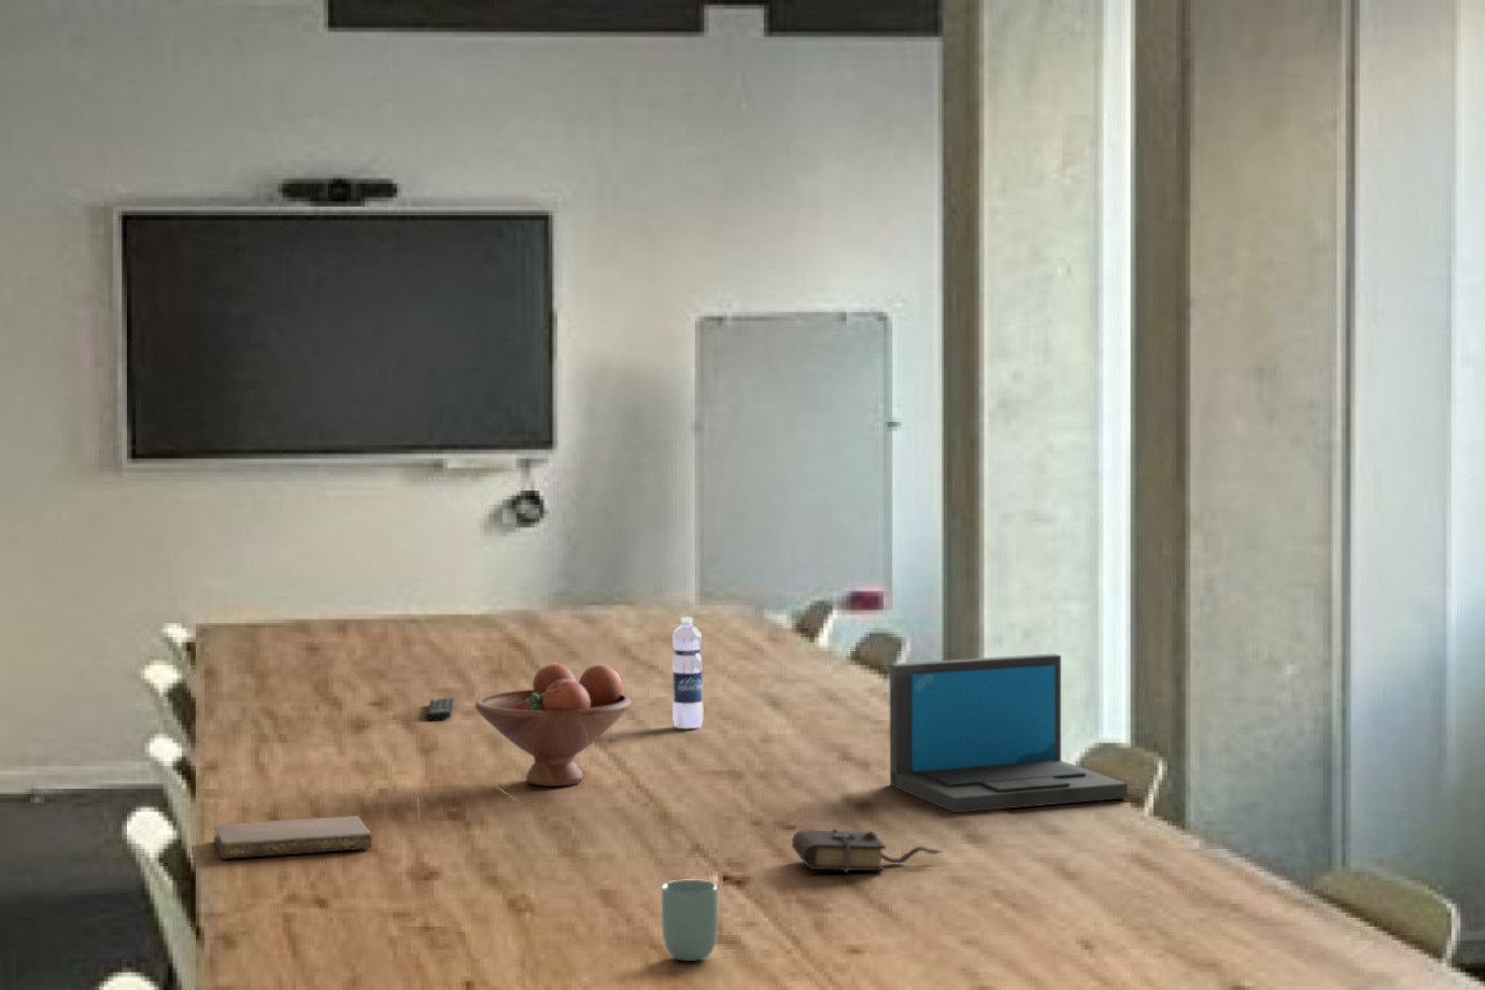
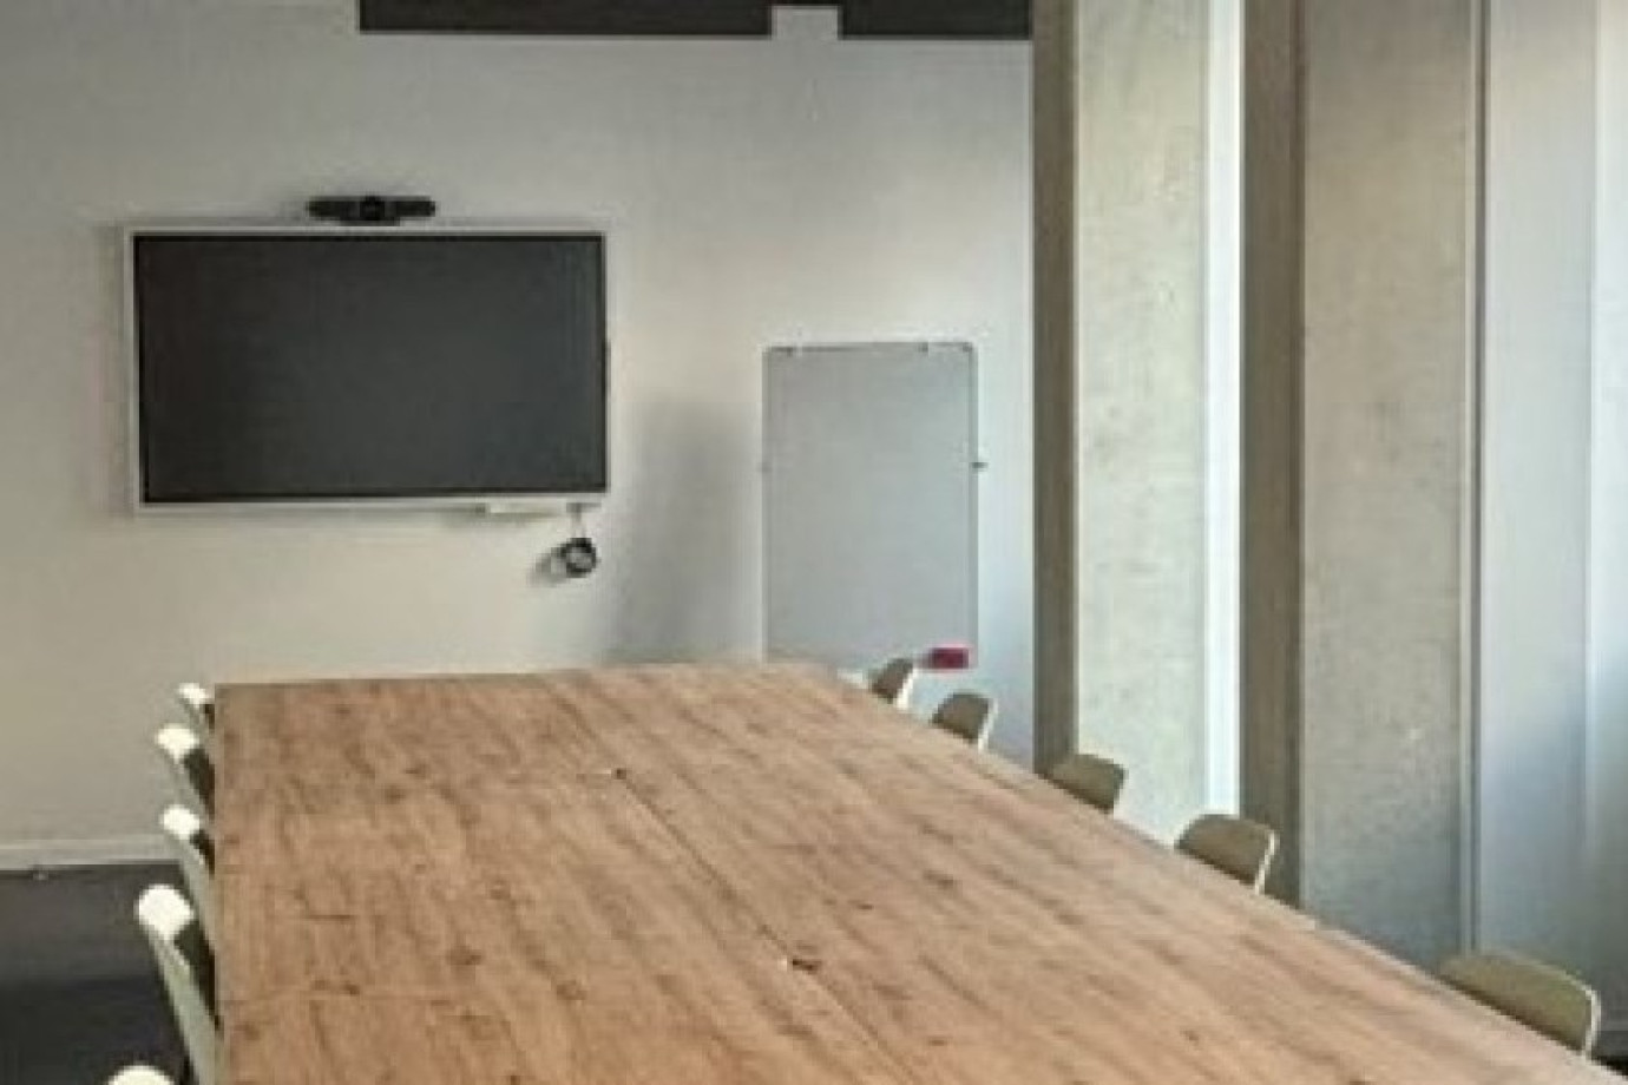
- book (871, 847)
- cup (689, 921)
- water bottle (686, 673)
- notebook (292, 836)
- laptop (1007, 729)
- remote control (440, 708)
- fruit bowl (554, 725)
